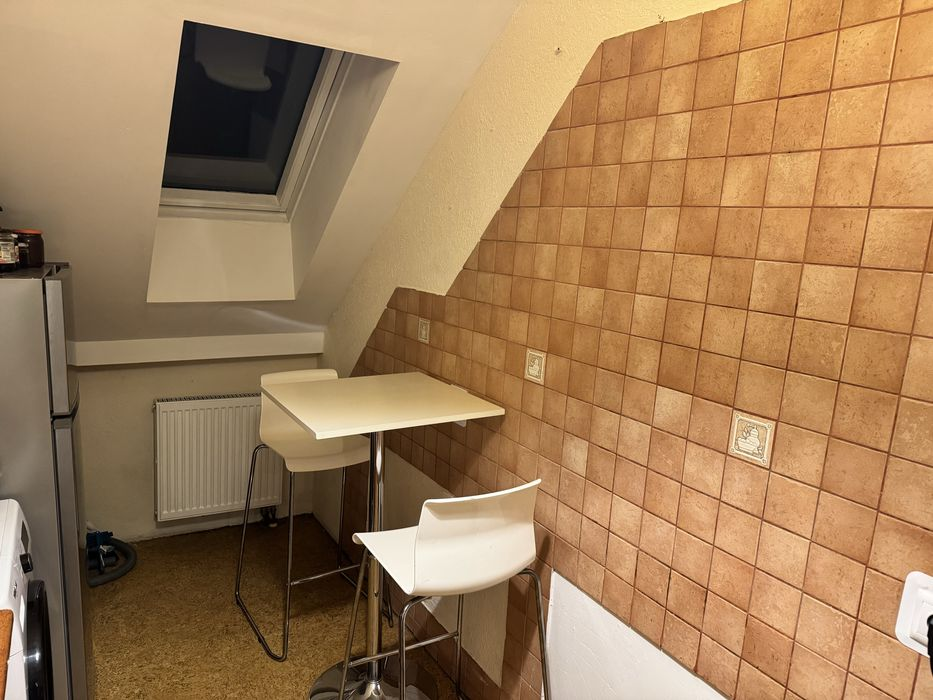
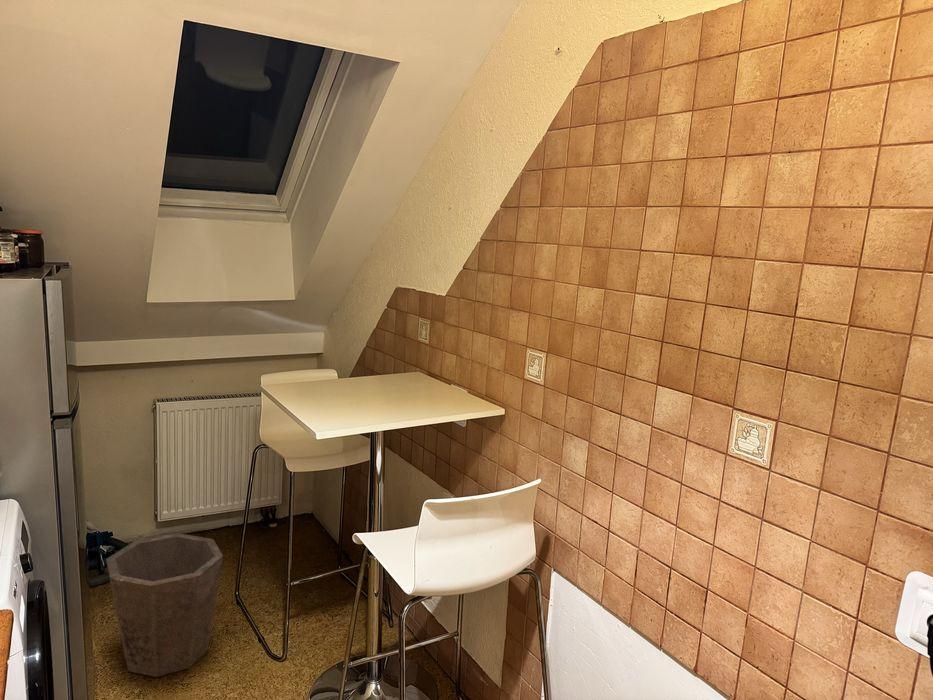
+ waste bin (166, 605)
